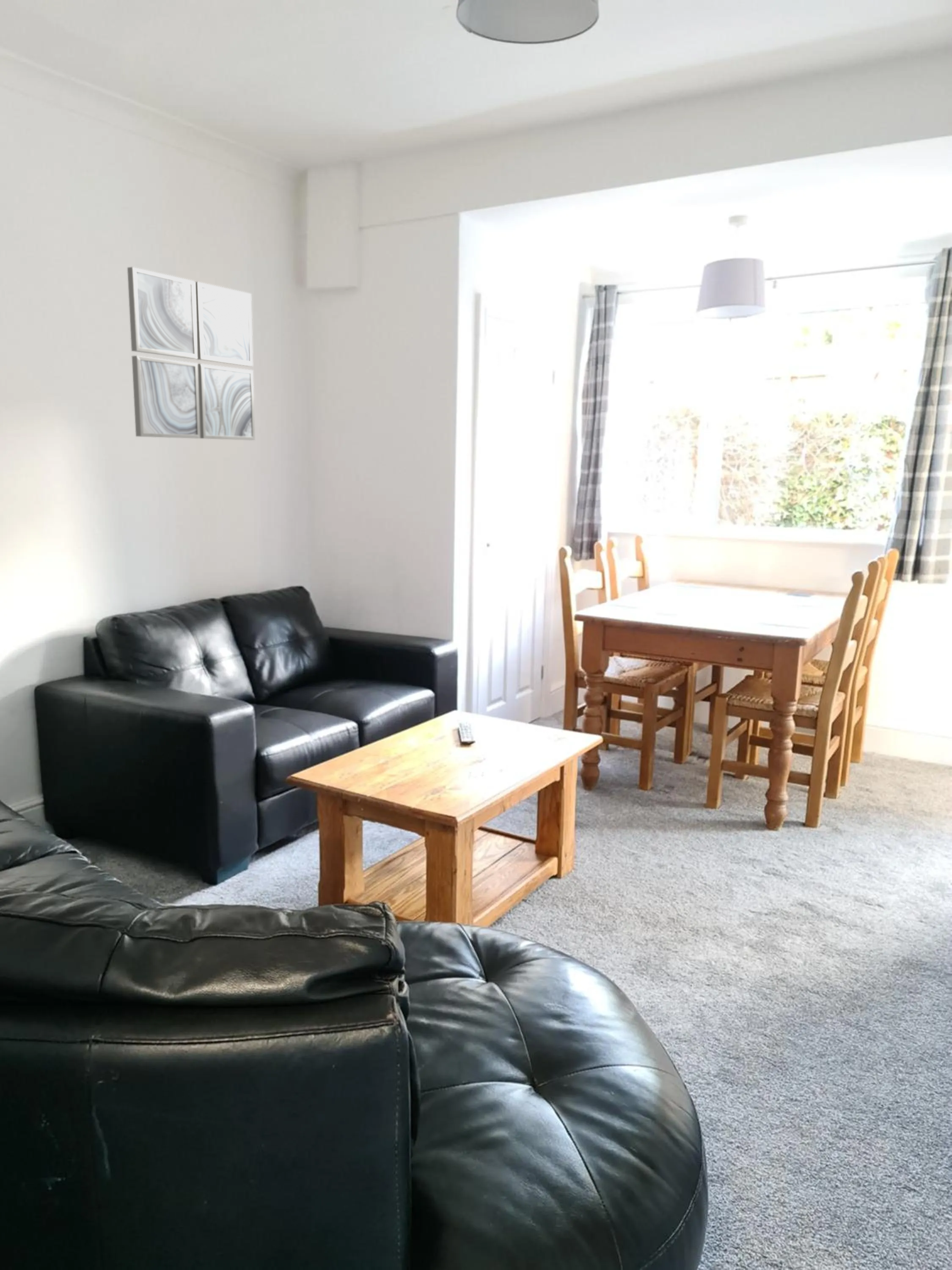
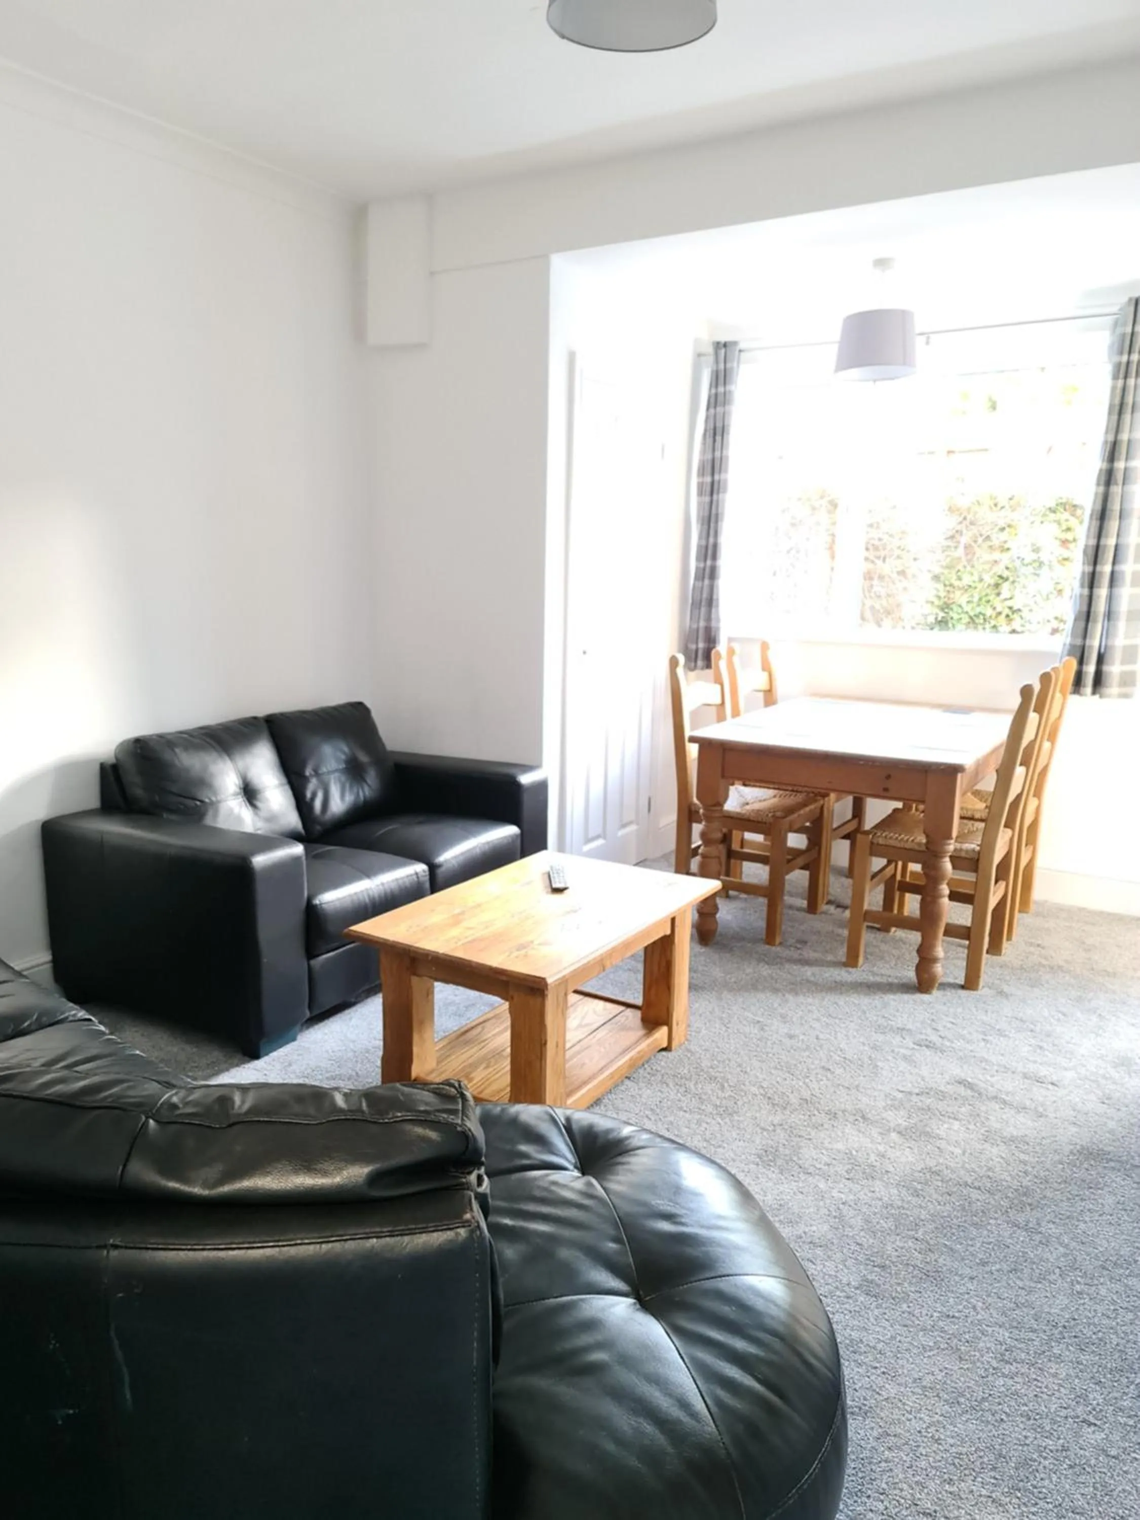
- wall art (195, 363)
